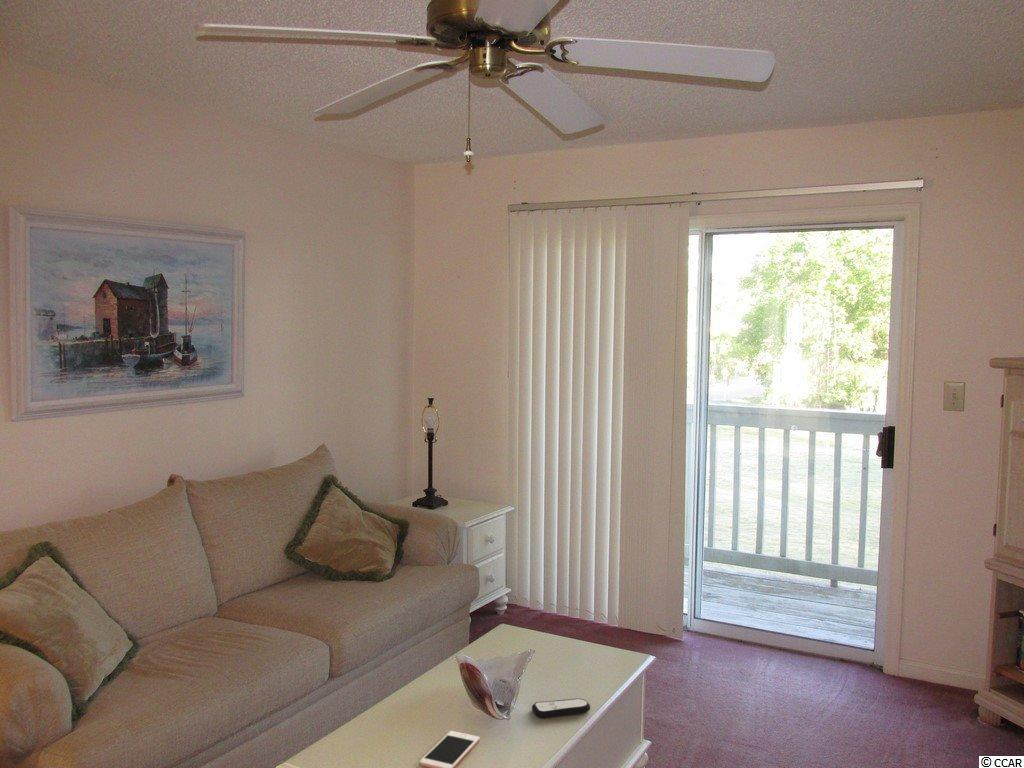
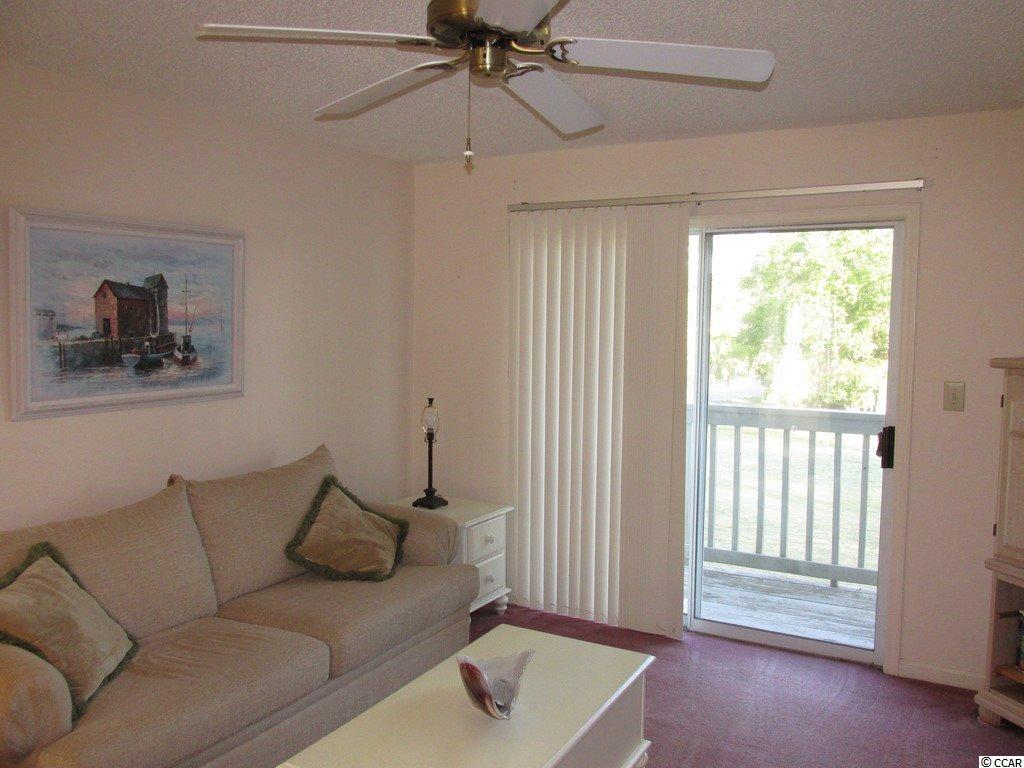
- cell phone (450, 750)
- remote control (561, 707)
